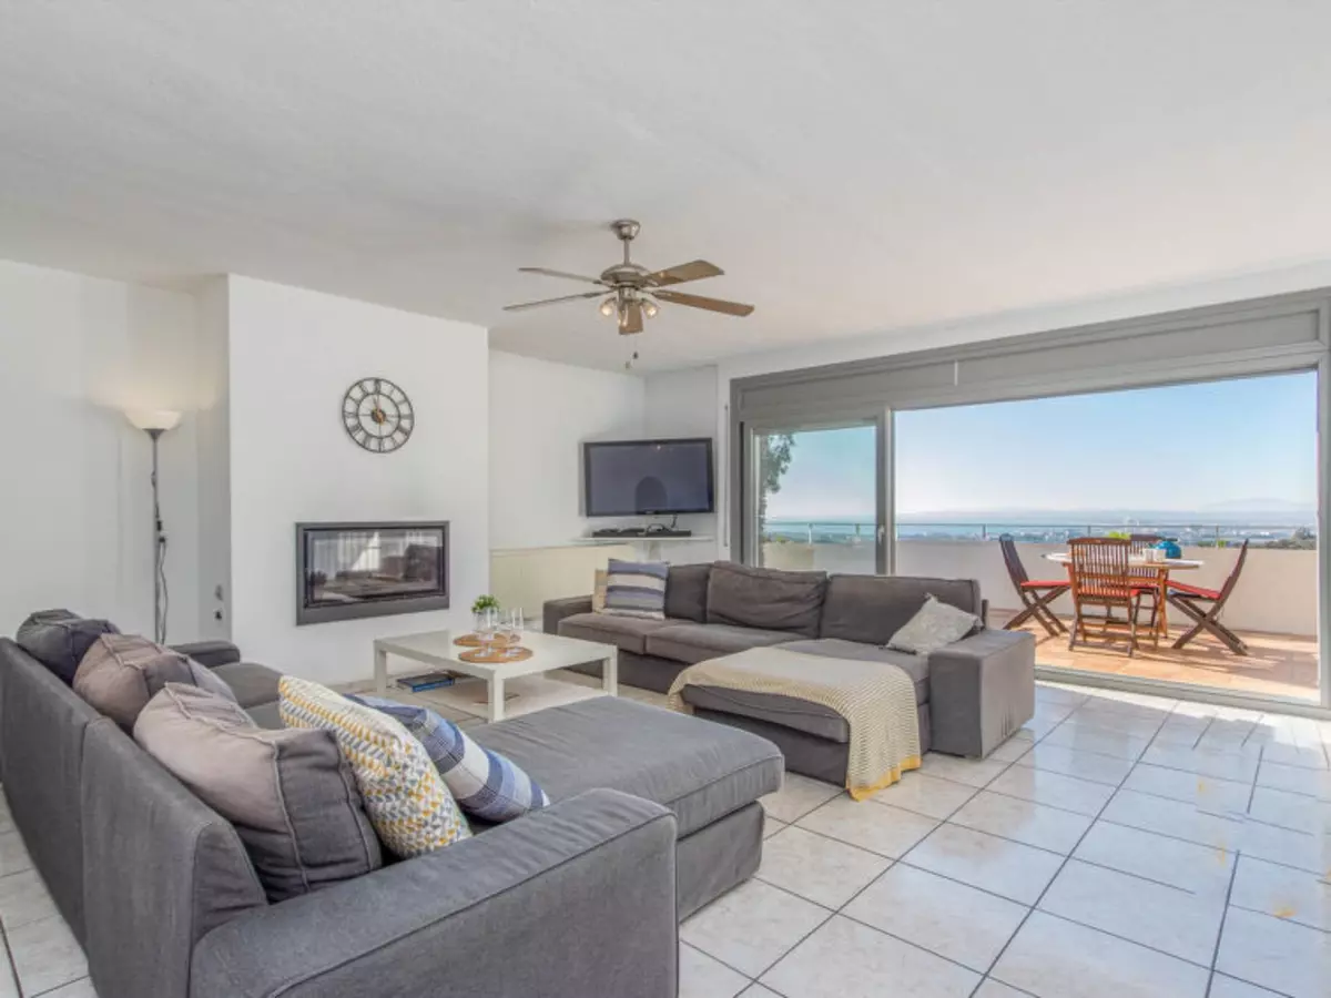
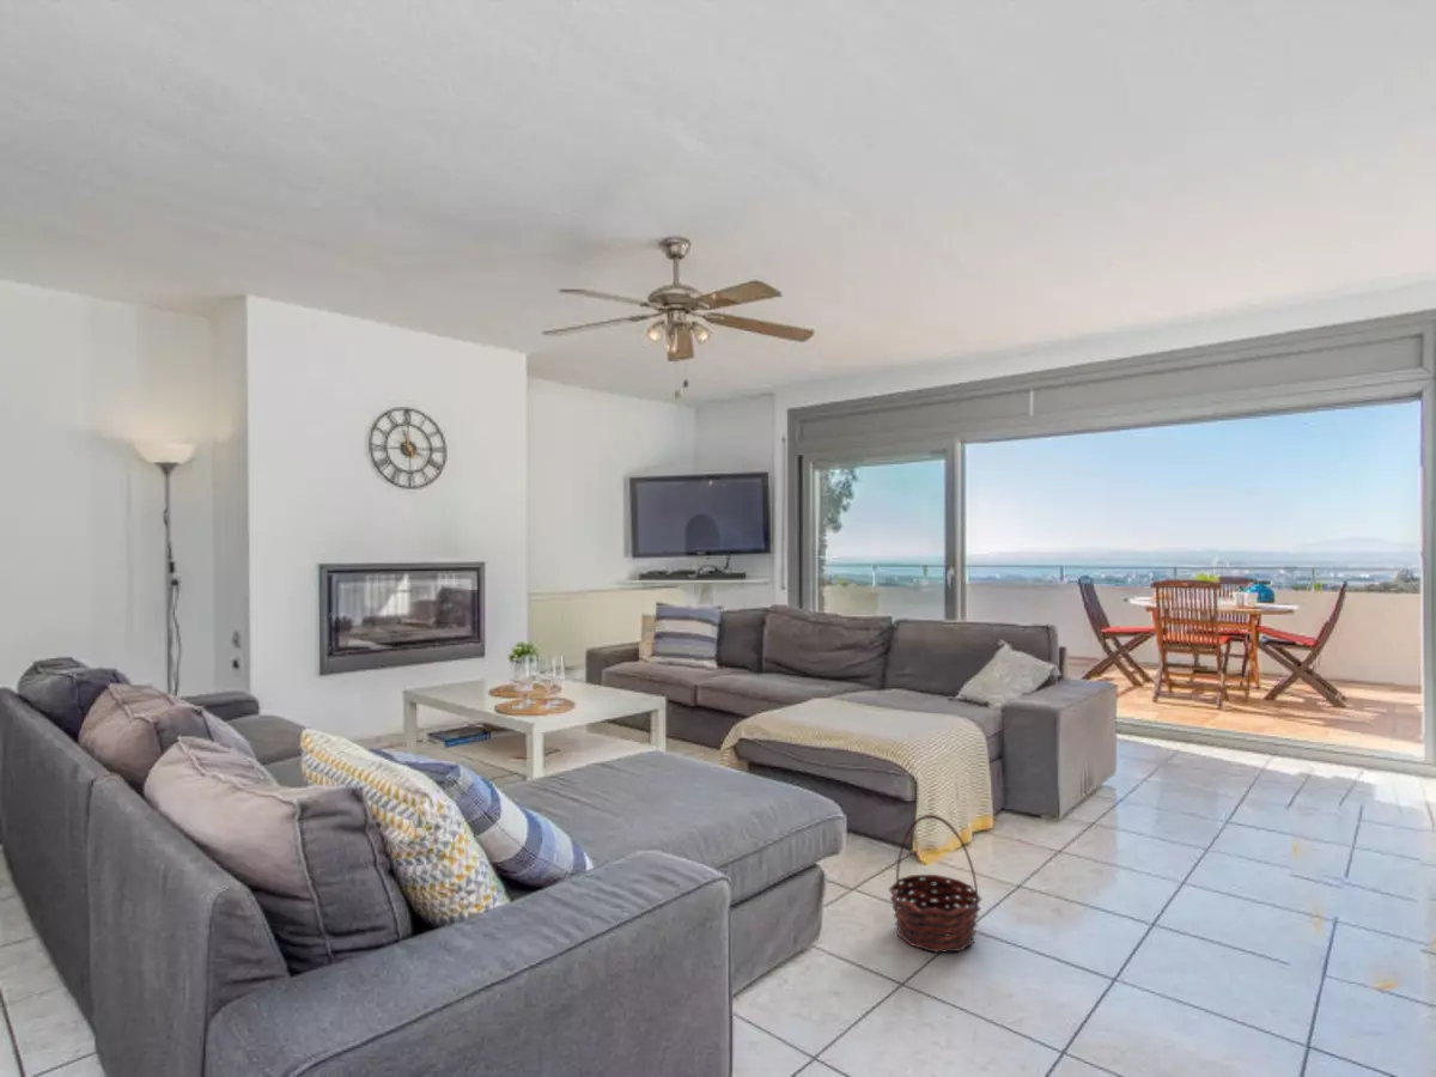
+ basket (933, 875)
